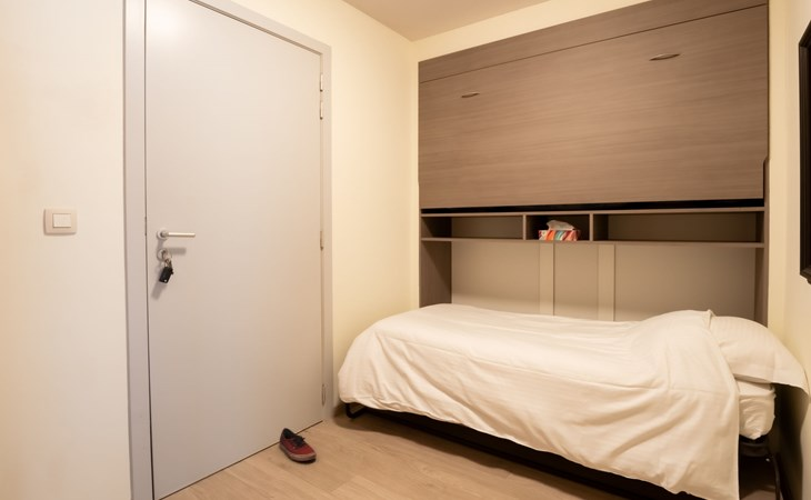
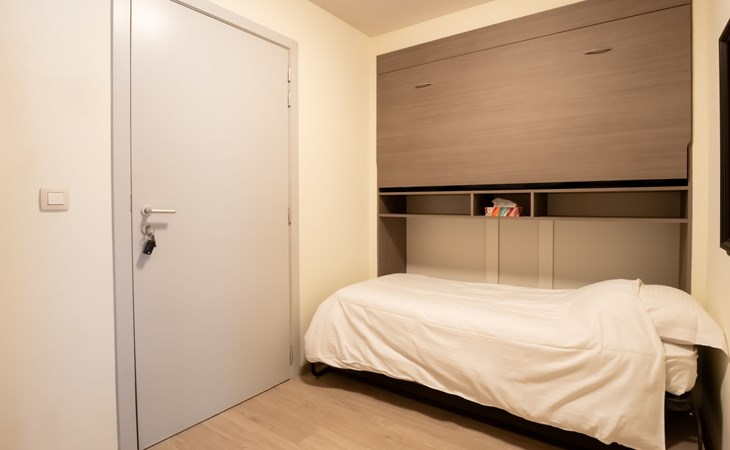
- shoe (296, 442)
